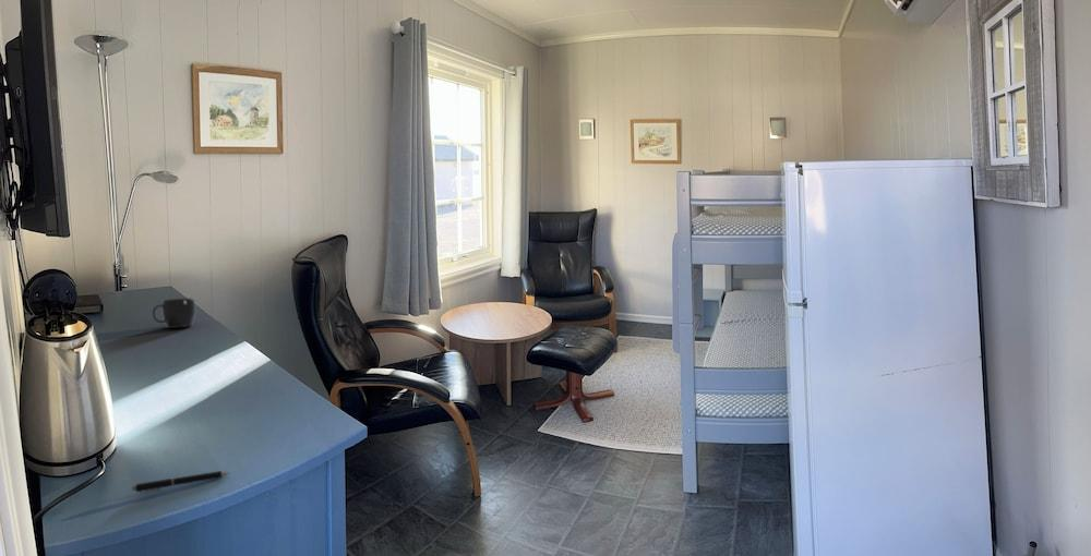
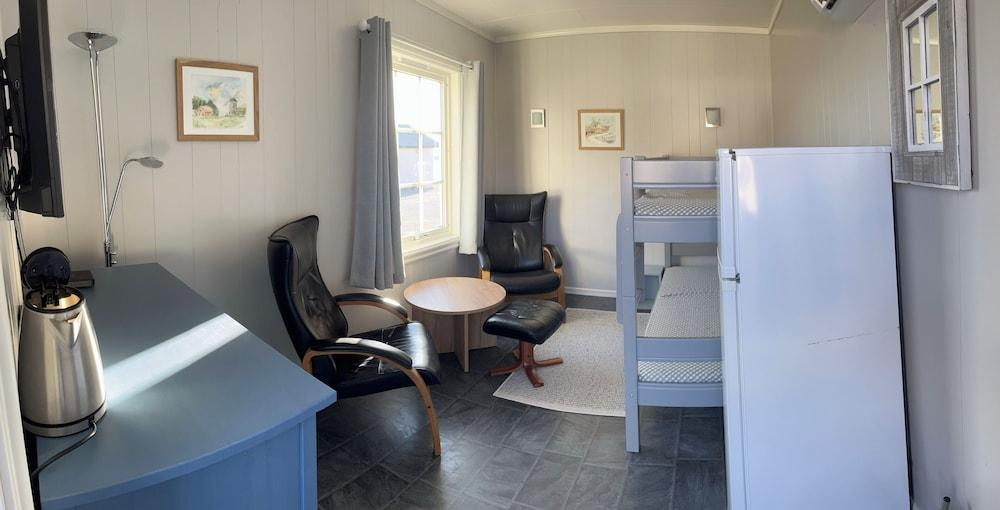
- pen (183, 480)
- mug (173, 313)
